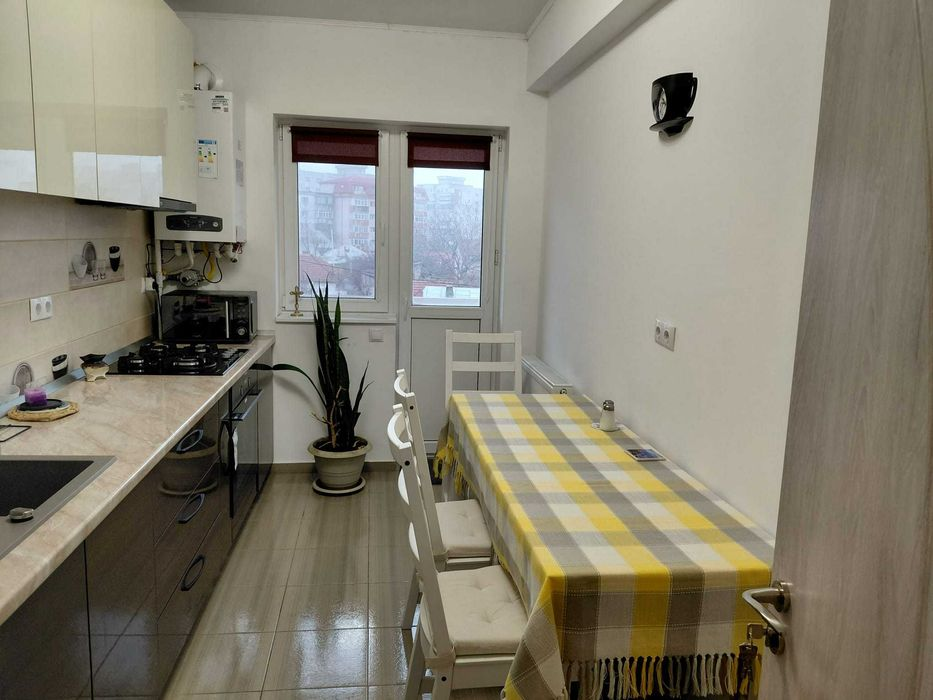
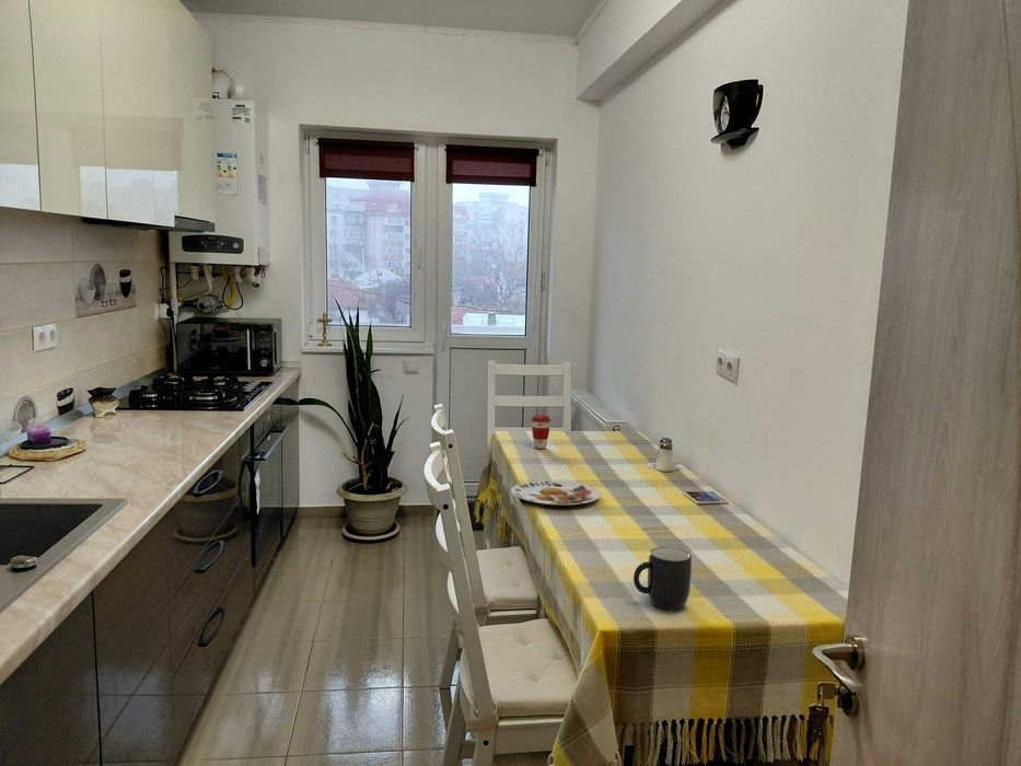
+ coffee cup (541, 431)
+ mug (661, 578)
+ plate (555, 492)
